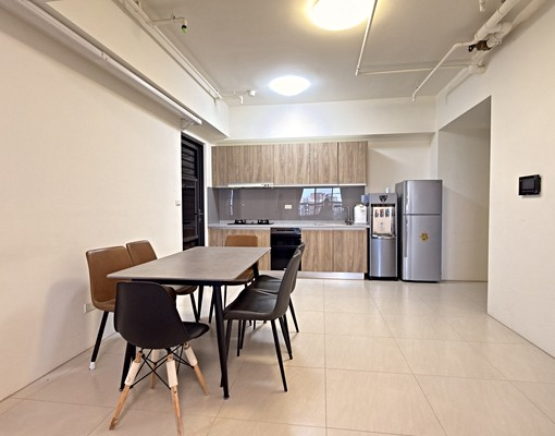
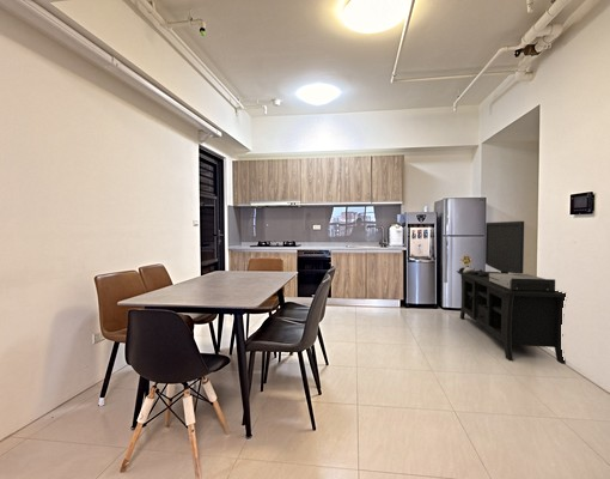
+ media console (500, 279)
